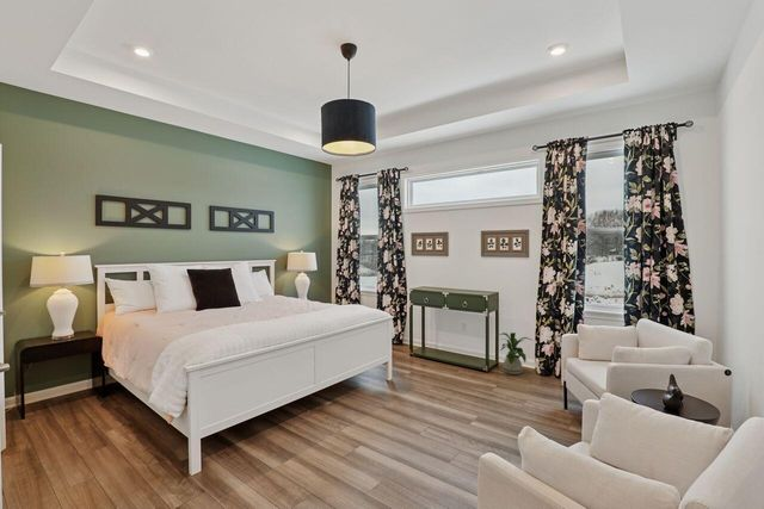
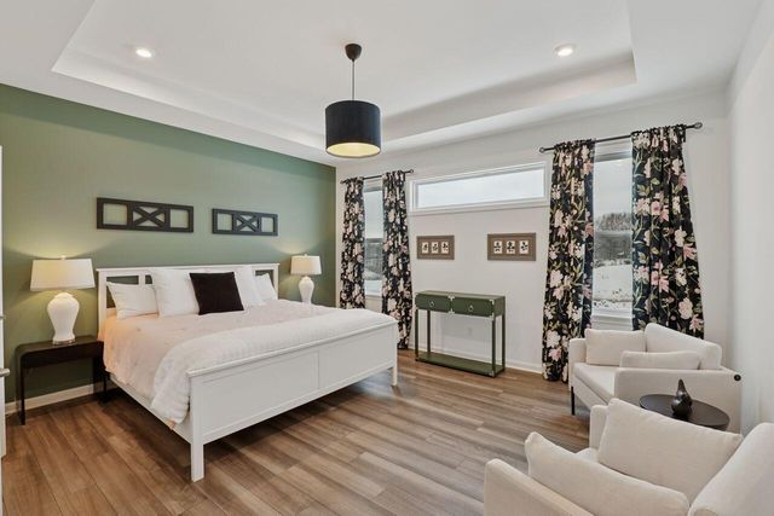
- house plant (515, 349)
